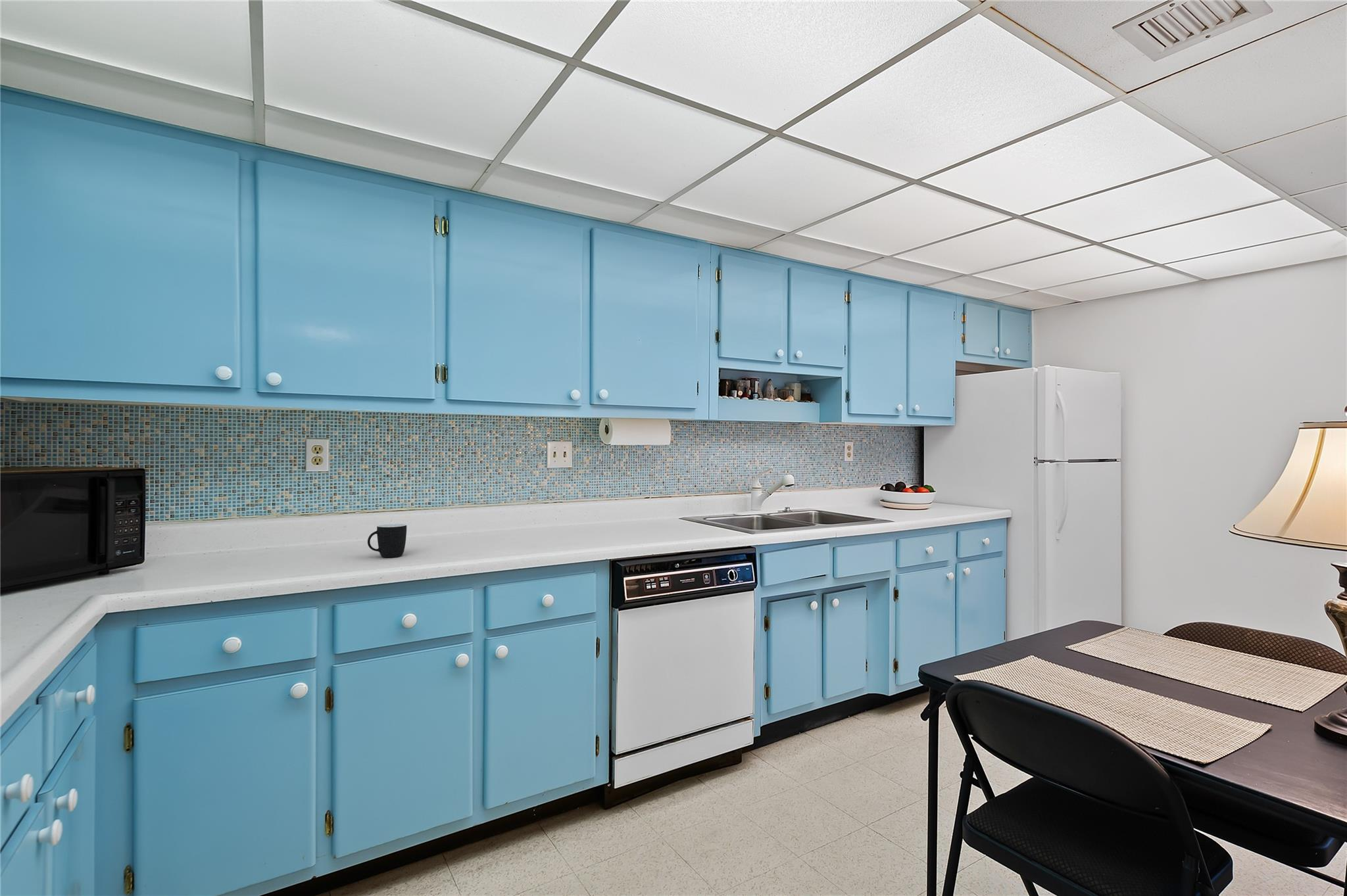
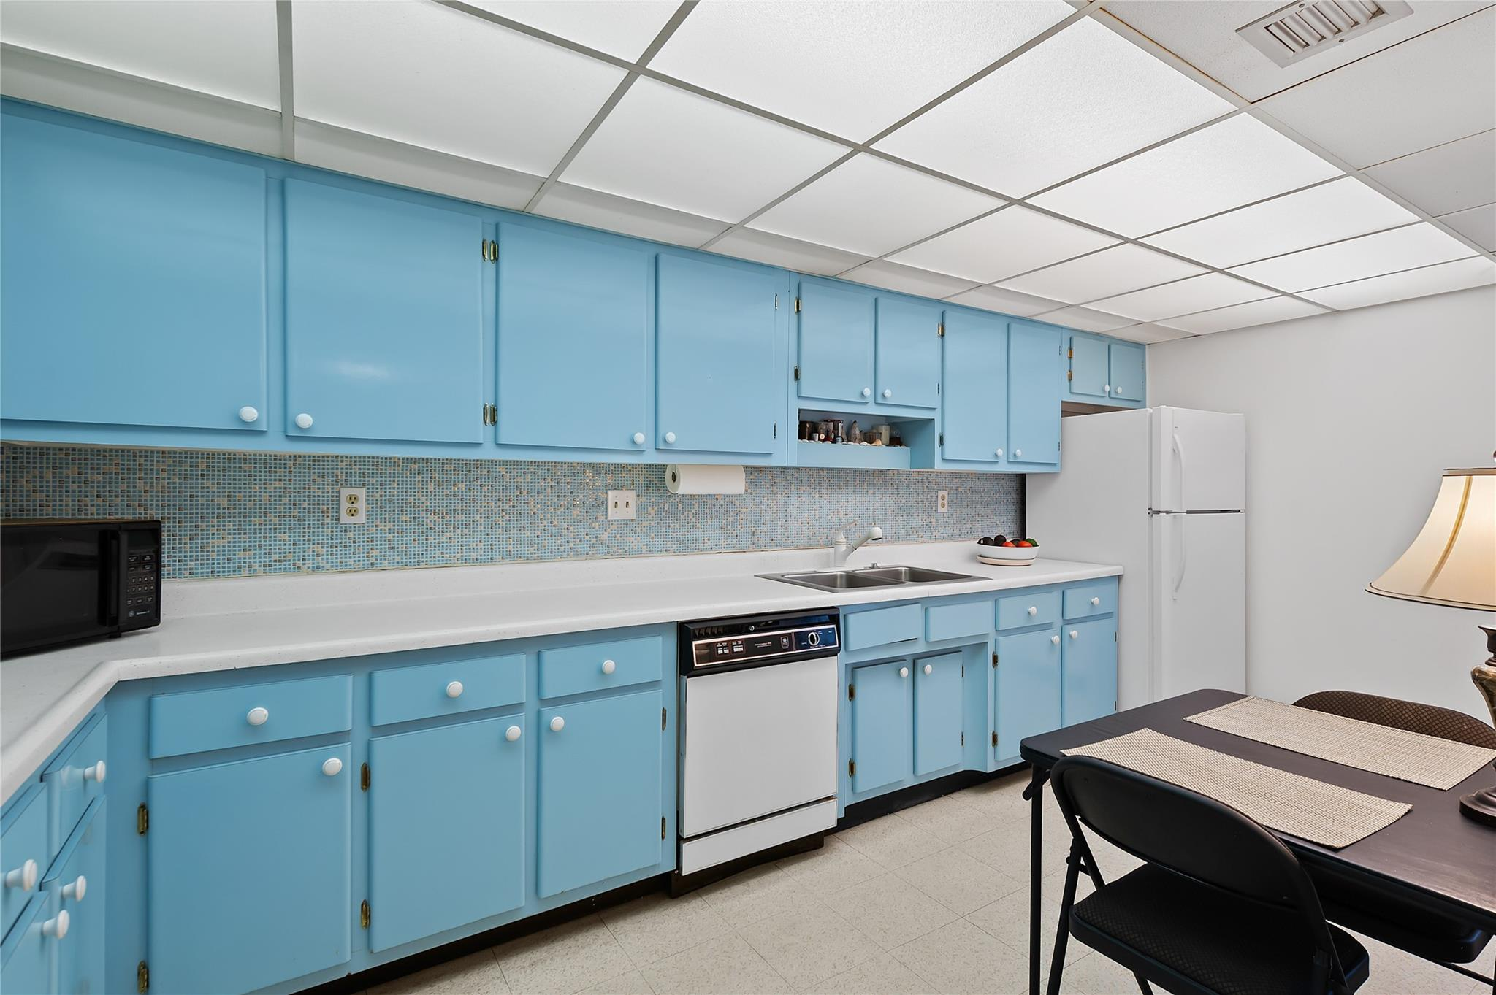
- mug (387, 540)
